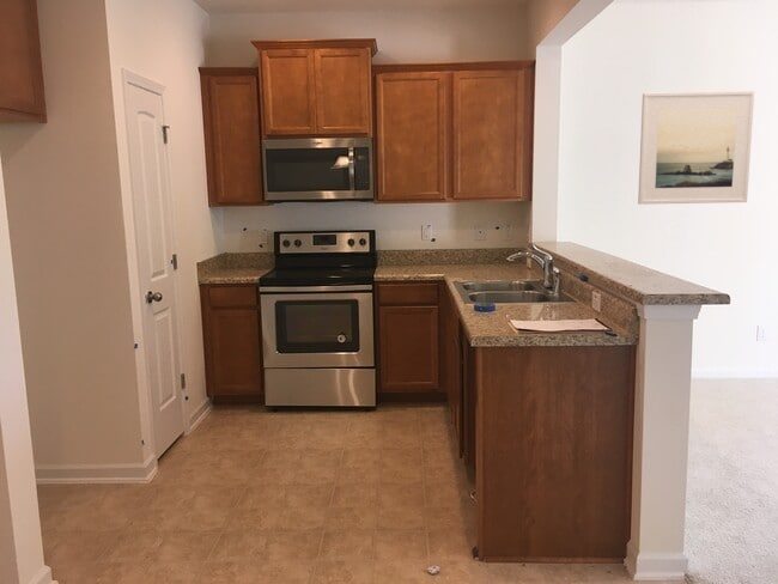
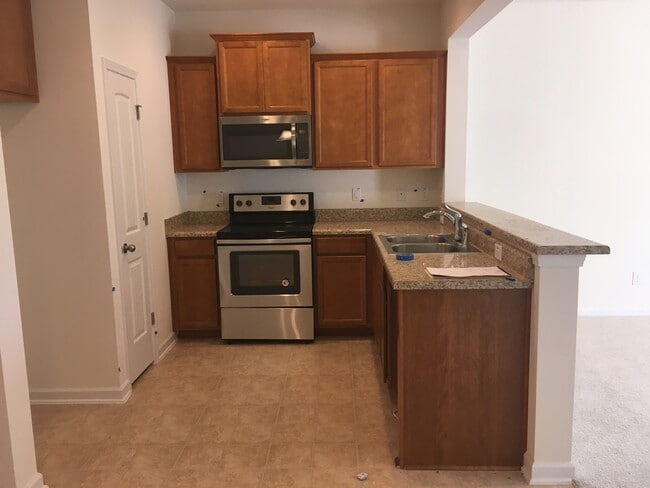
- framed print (694, 148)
